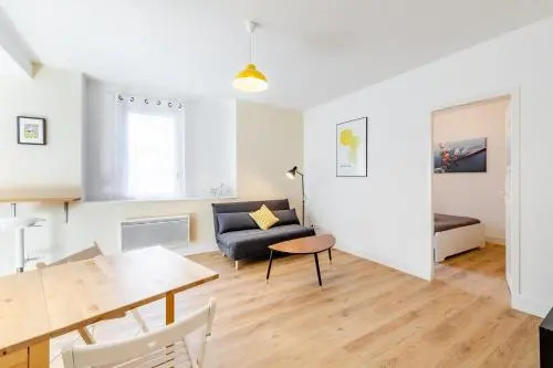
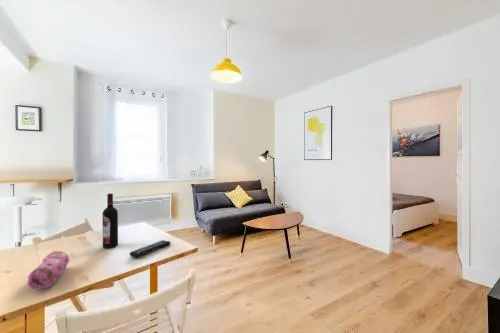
+ wine bottle (110, 219)
+ remote control (151, 248)
+ pencil case (50, 268)
